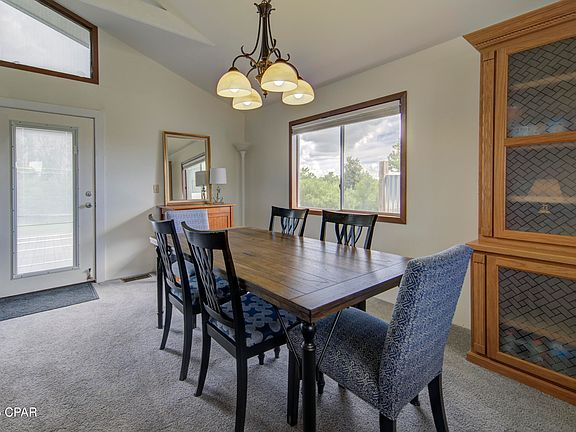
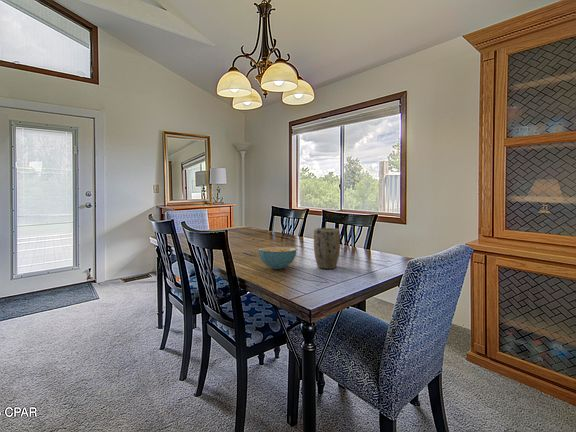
+ cereal bowl (277, 258)
+ plant pot (326, 247)
